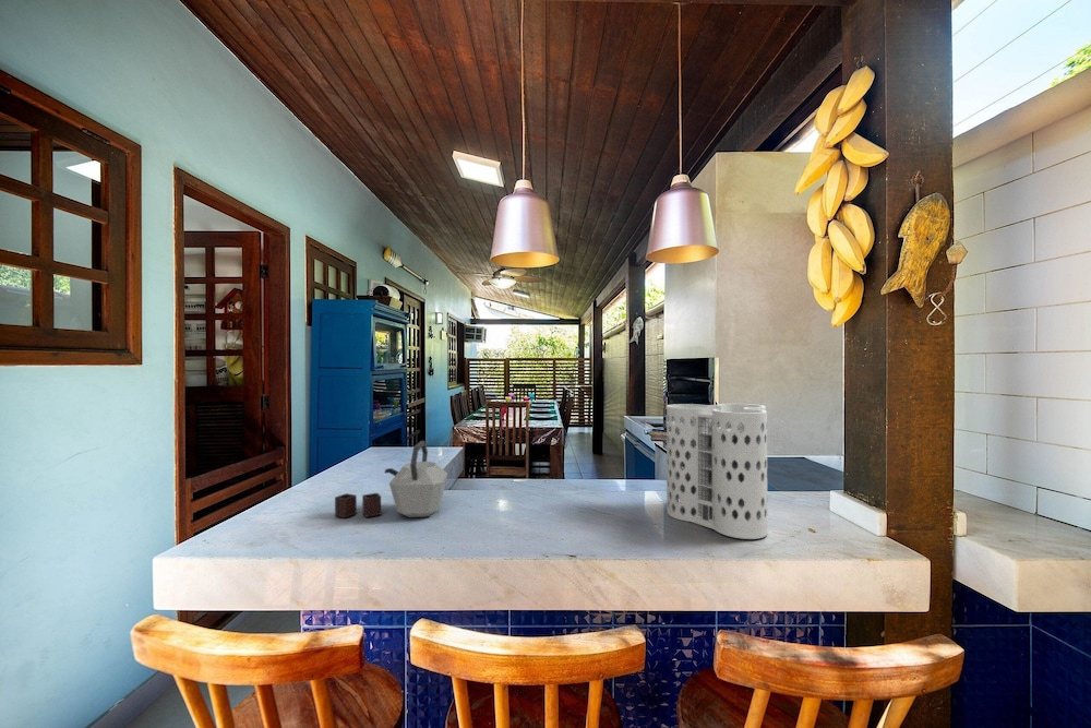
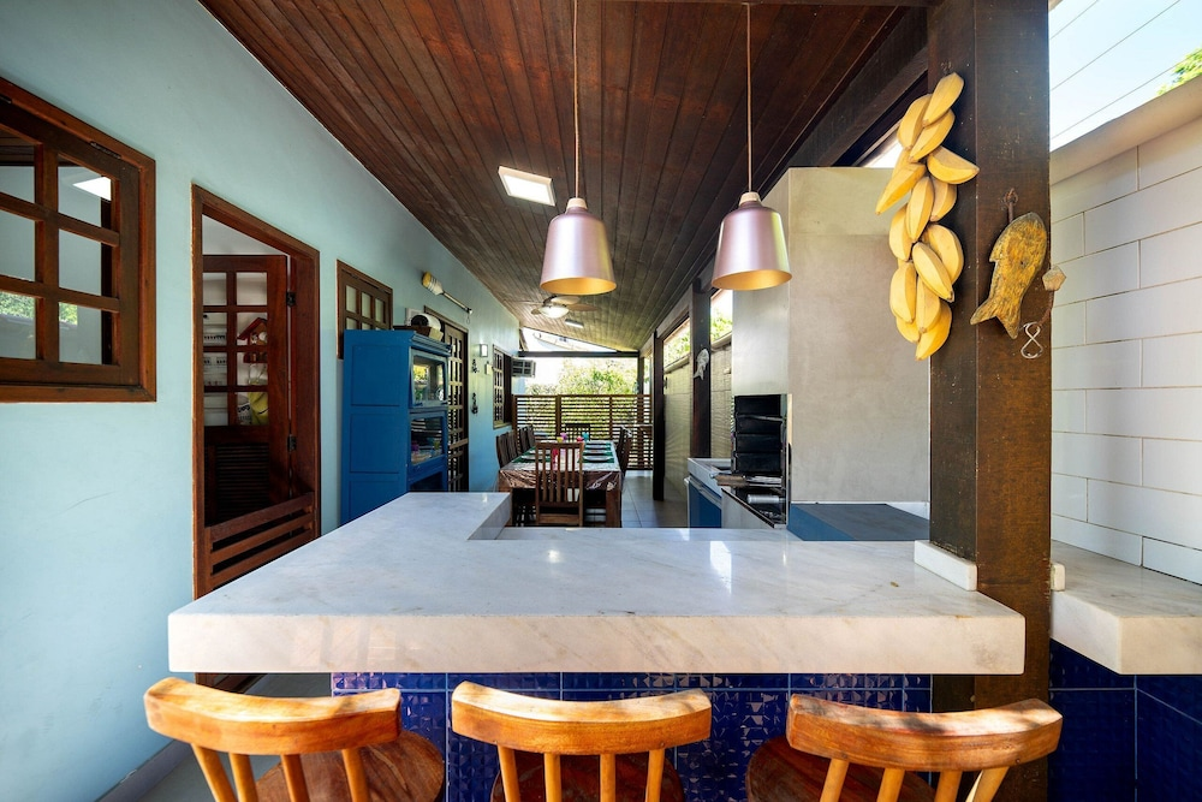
- kettle (392, 479)
- utensil holder (727, 464)
